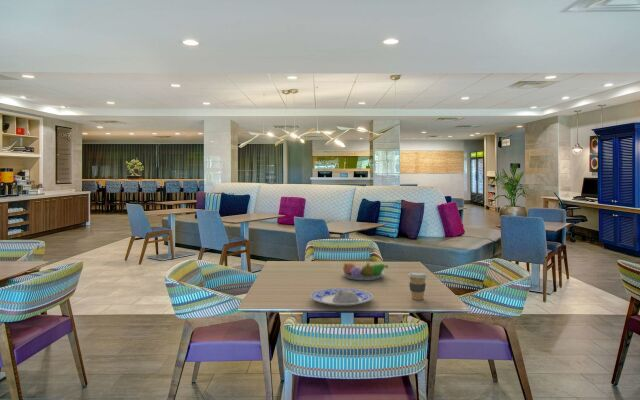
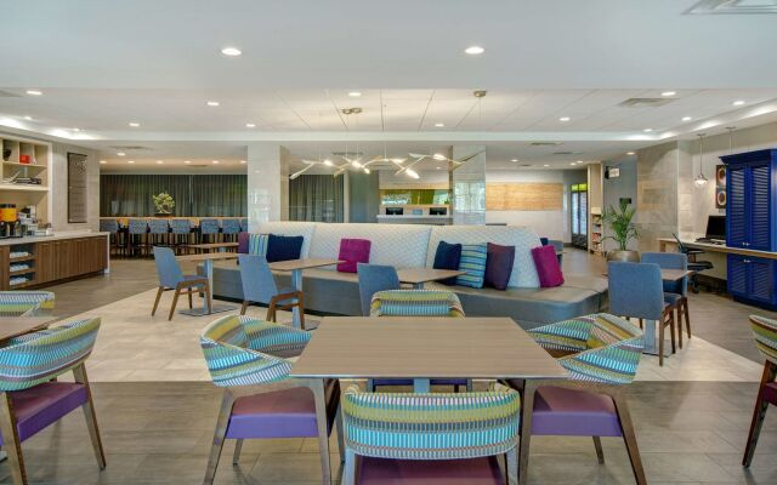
- plate (341, 295)
- coffee cup (417, 285)
- fruit bowl (364, 268)
